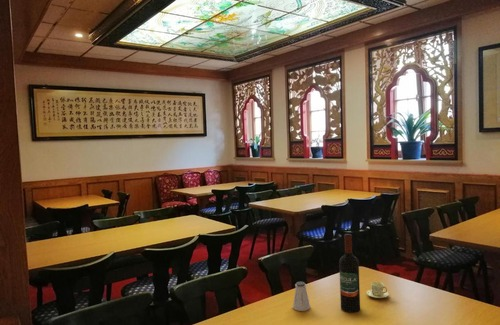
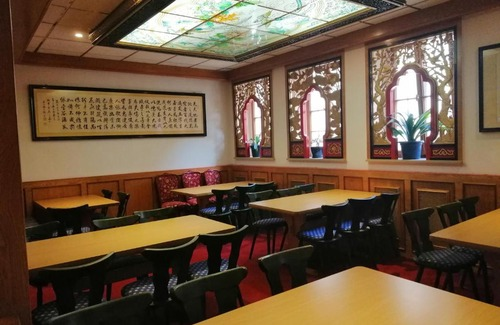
- saltshaker (301, 295)
- wine bottle (349, 271)
- chinaware (377, 289)
